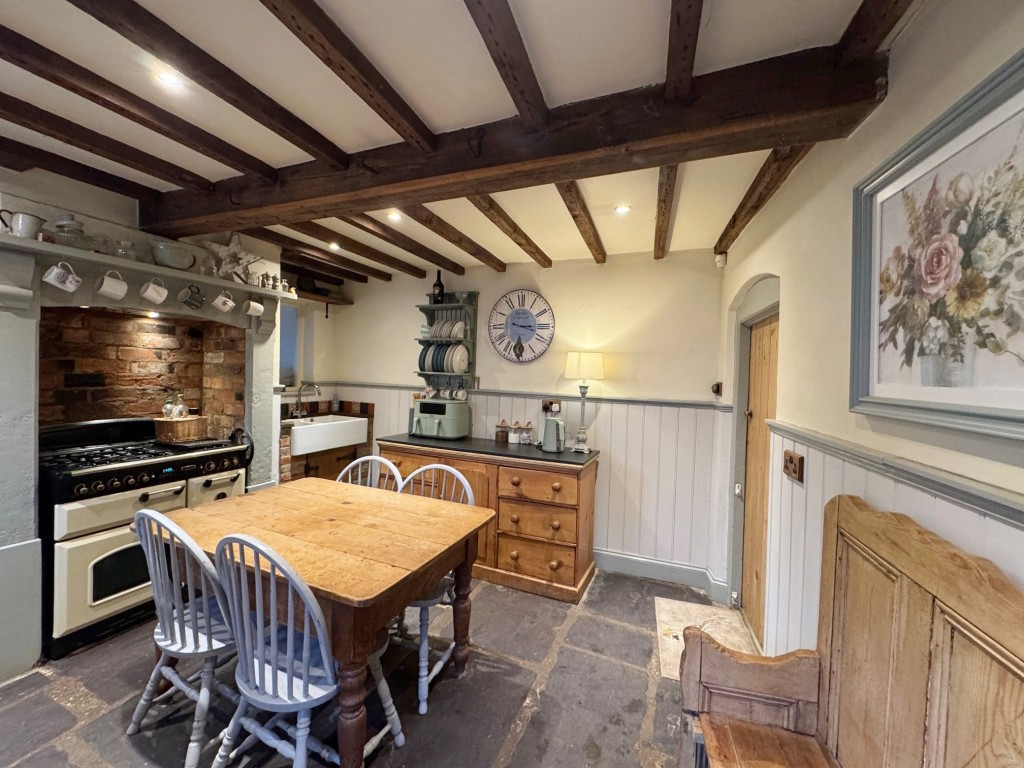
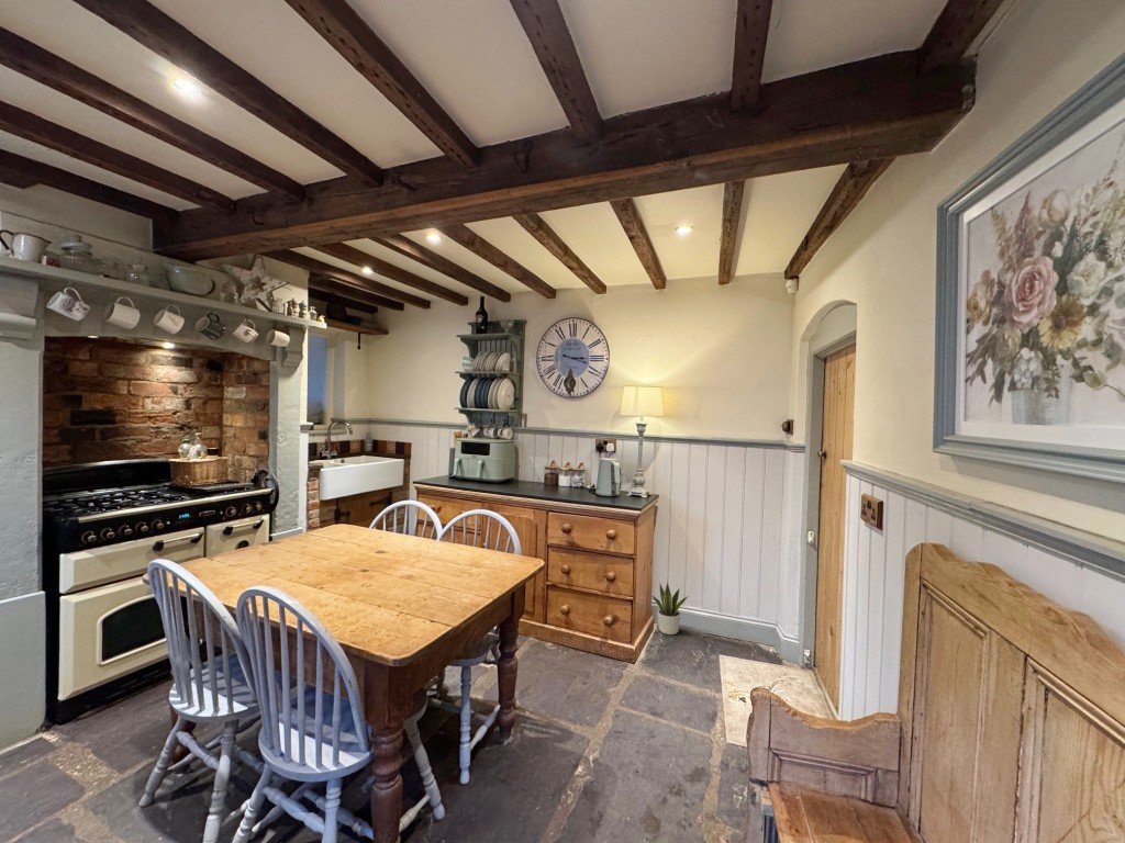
+ potted plant (669, 605)
